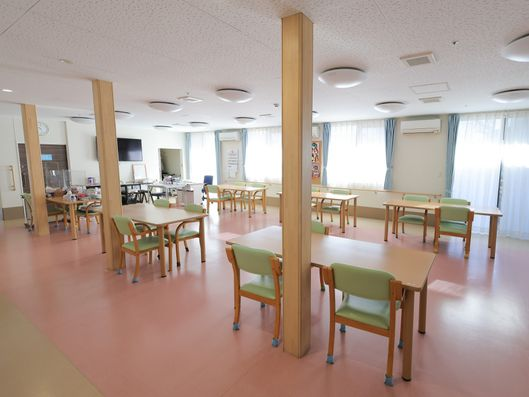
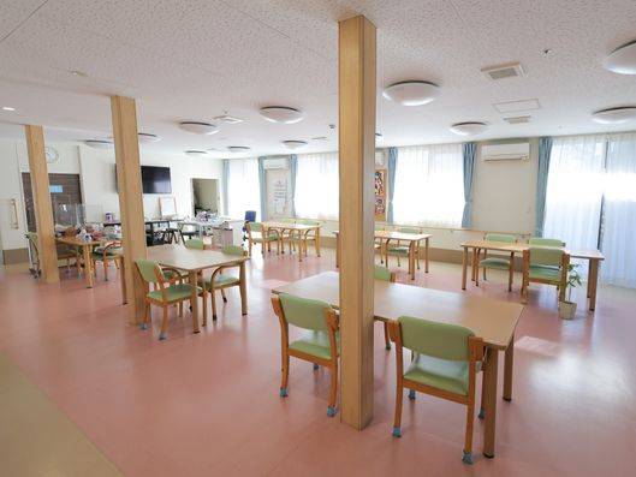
+ house plant (564, 290)
